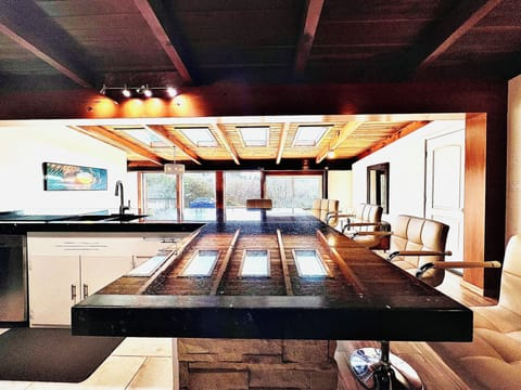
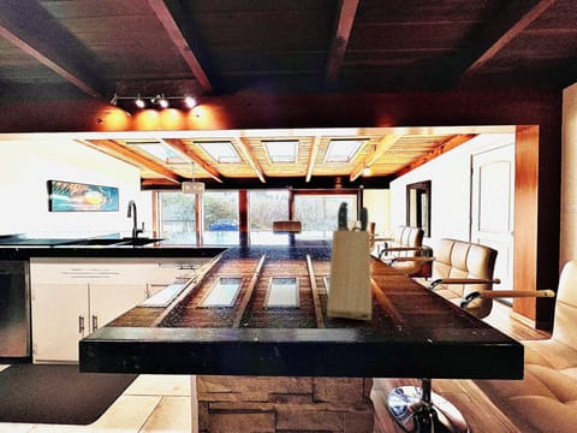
+ knife block (350, 251)
